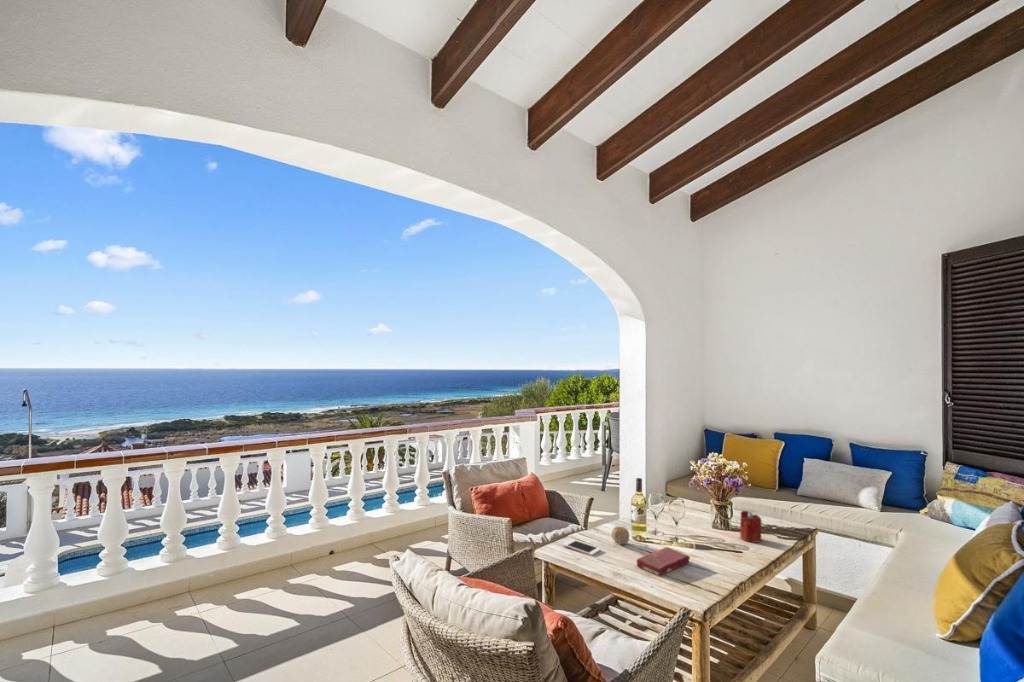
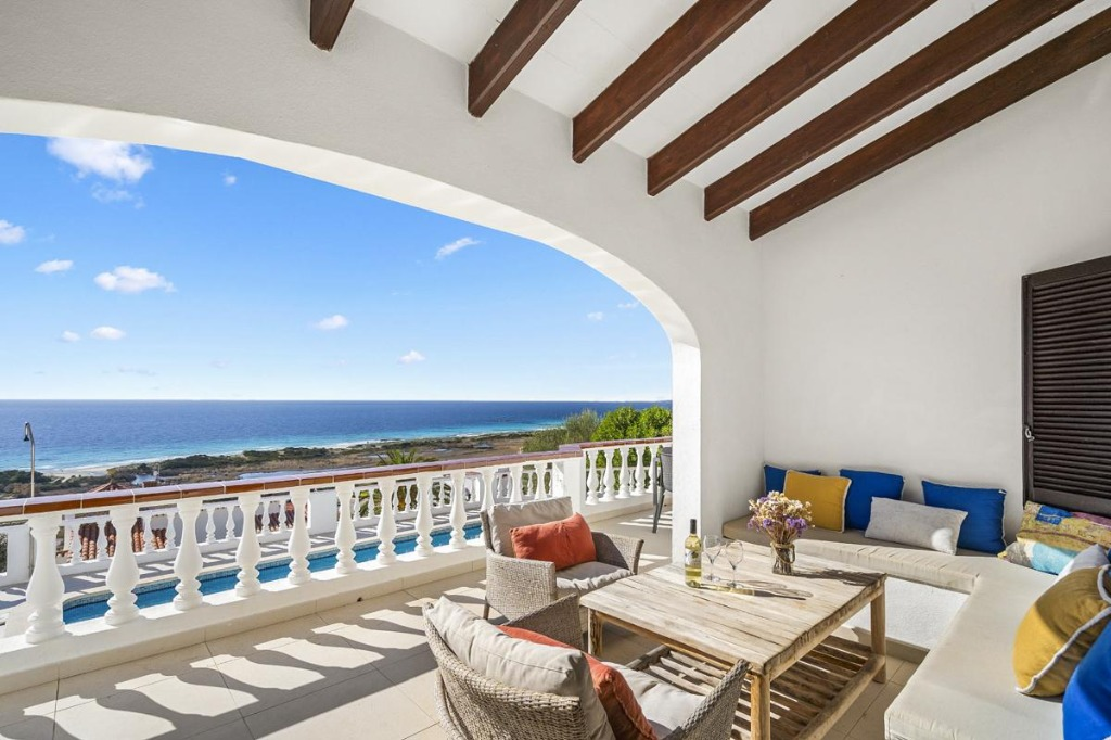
- candle (750, 525)
- cell phone (581, 547)
- book (663, 560)
- fruit (620, 535)
